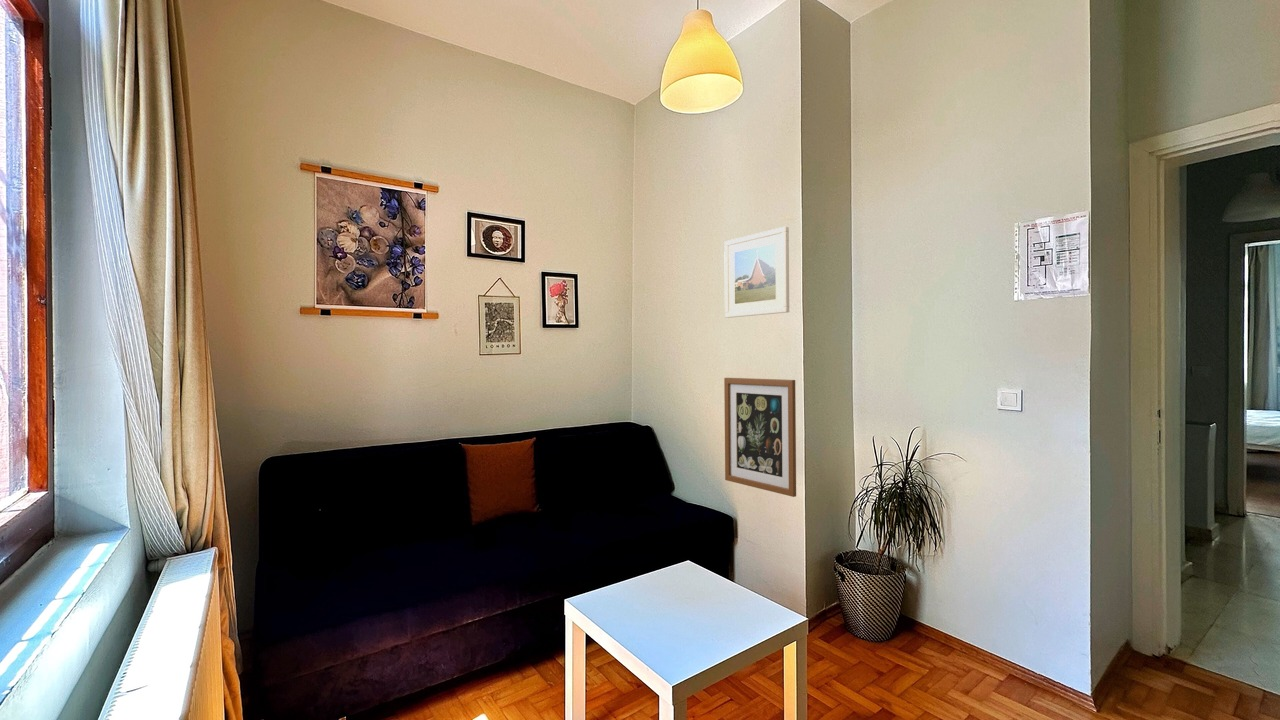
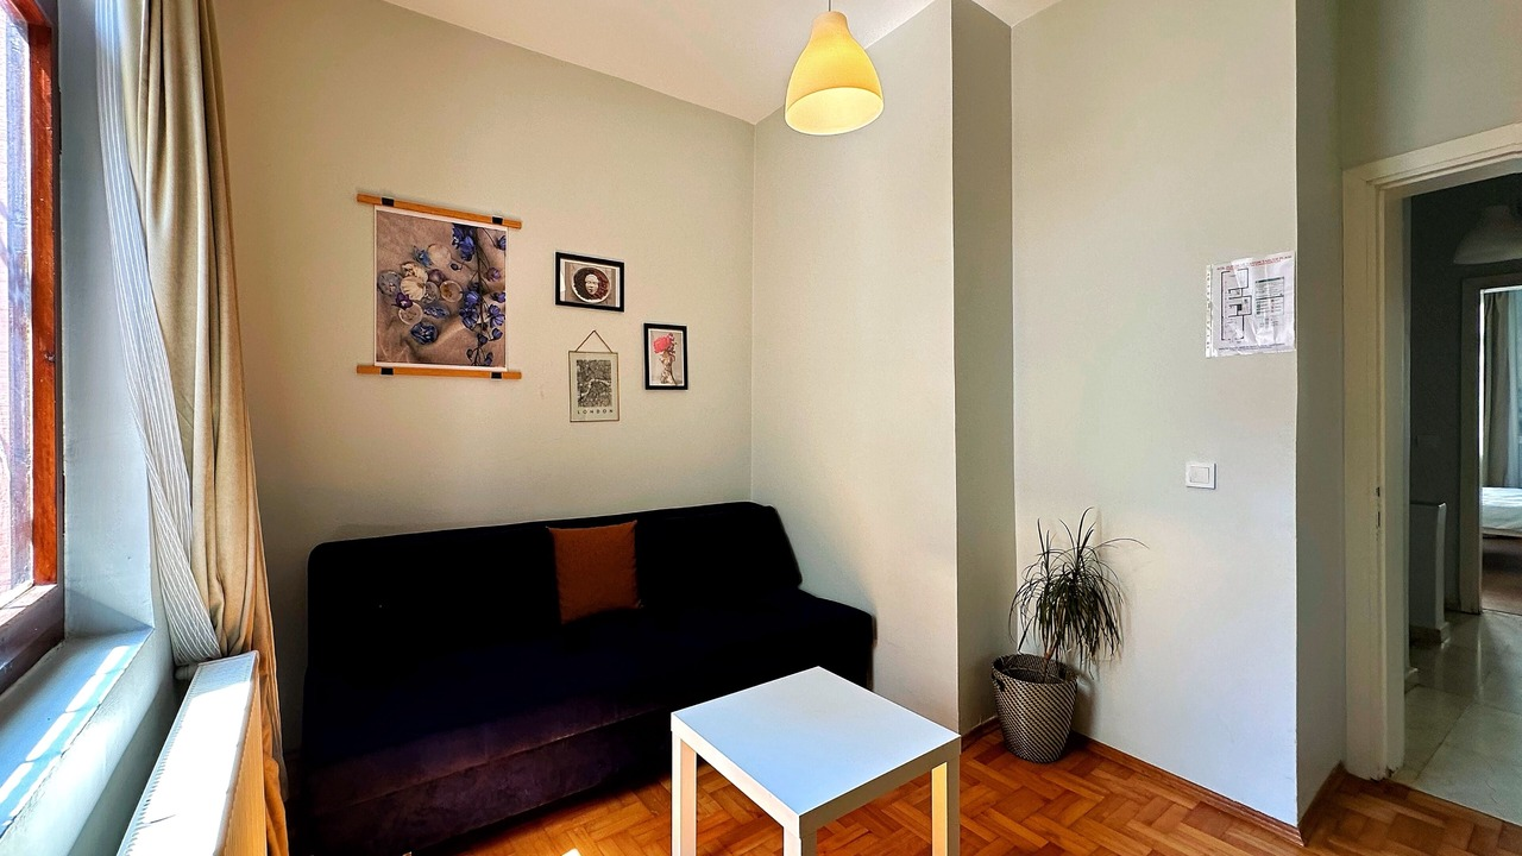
- wall art (757, 433)
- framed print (755, 274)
